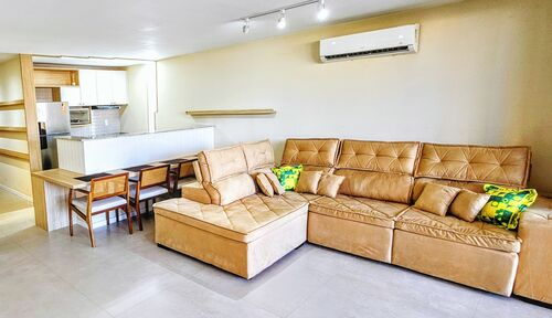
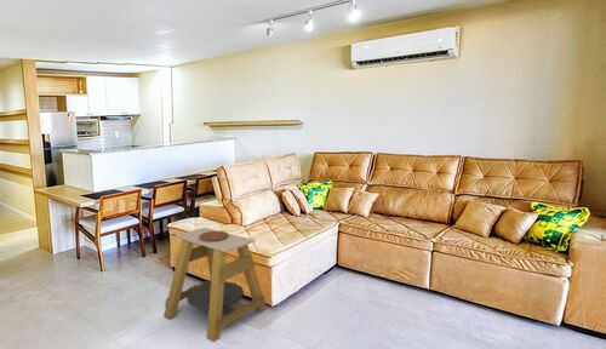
+ side table (215, 274)
